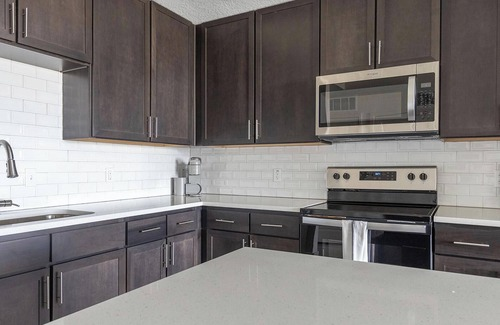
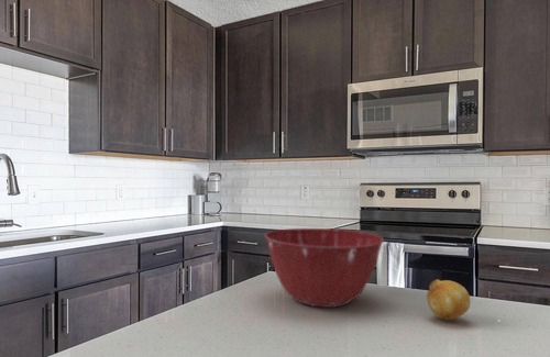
+ mixing bowl (322, 266)
+ fruit (448, 300)
